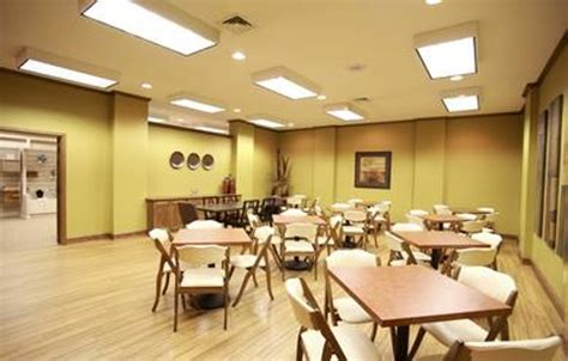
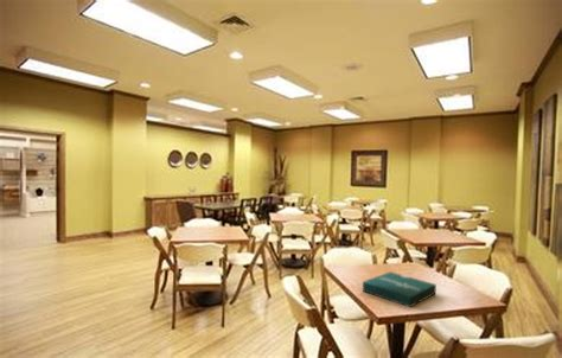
+ pizza box (398, 287)
